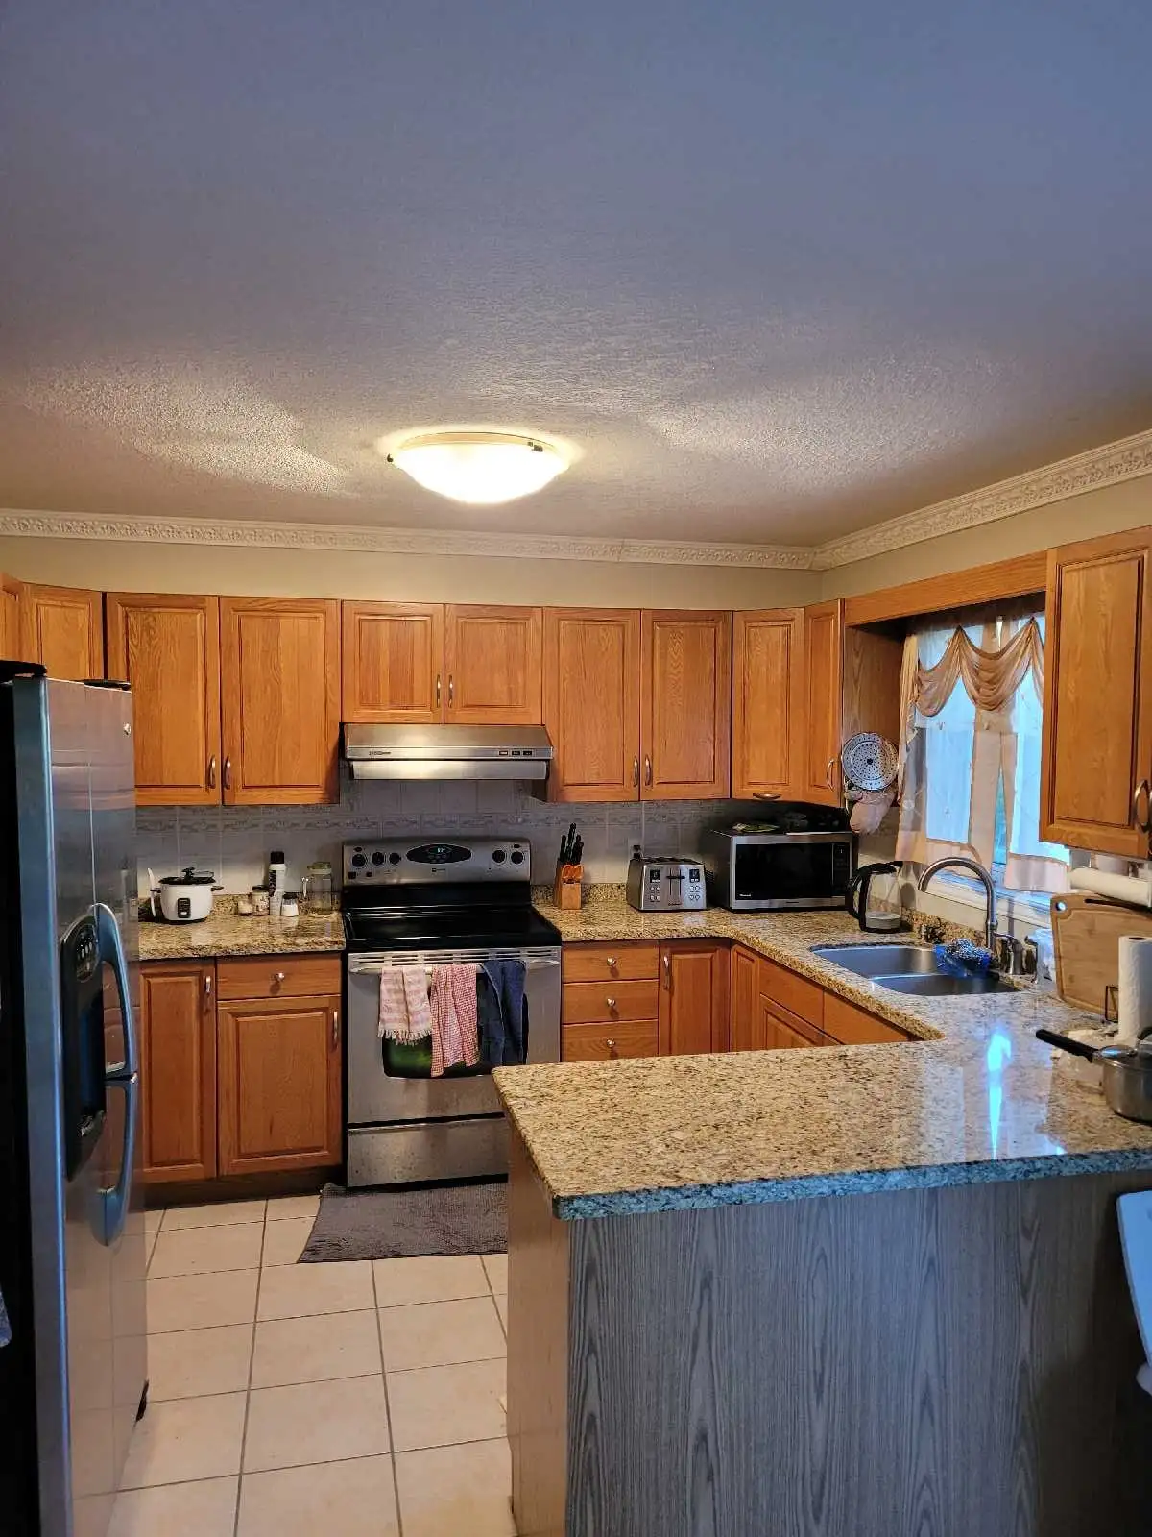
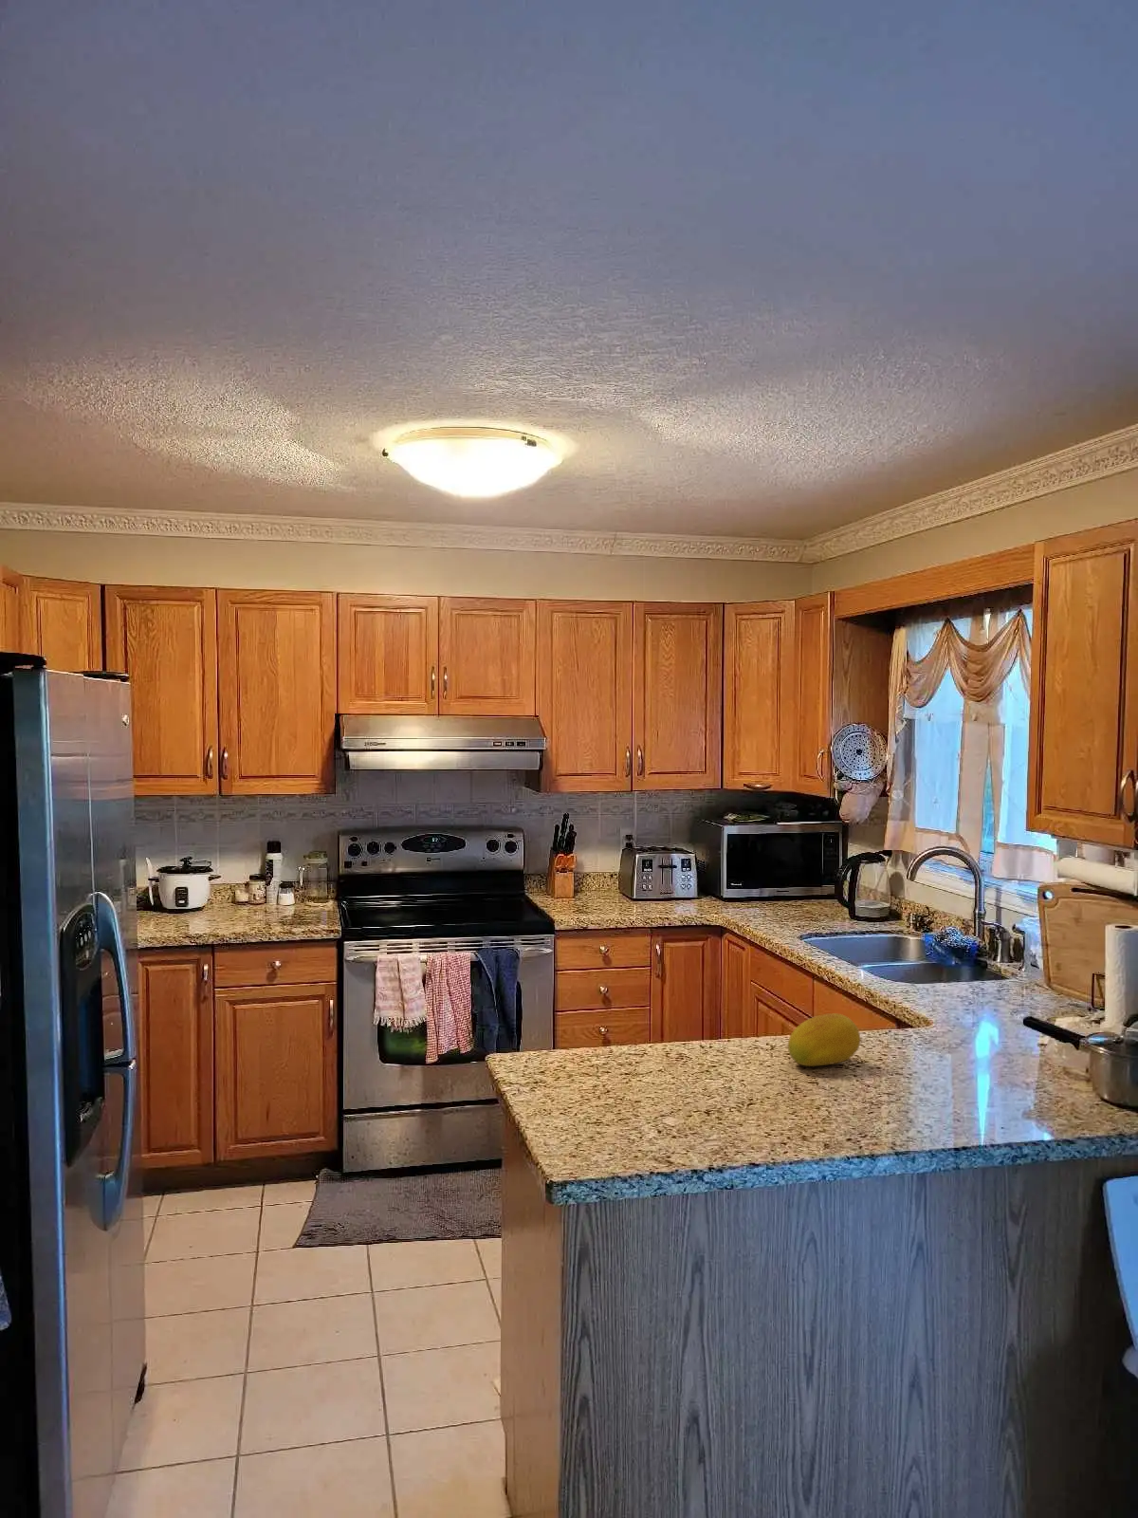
+ fruit (821, 1040)
